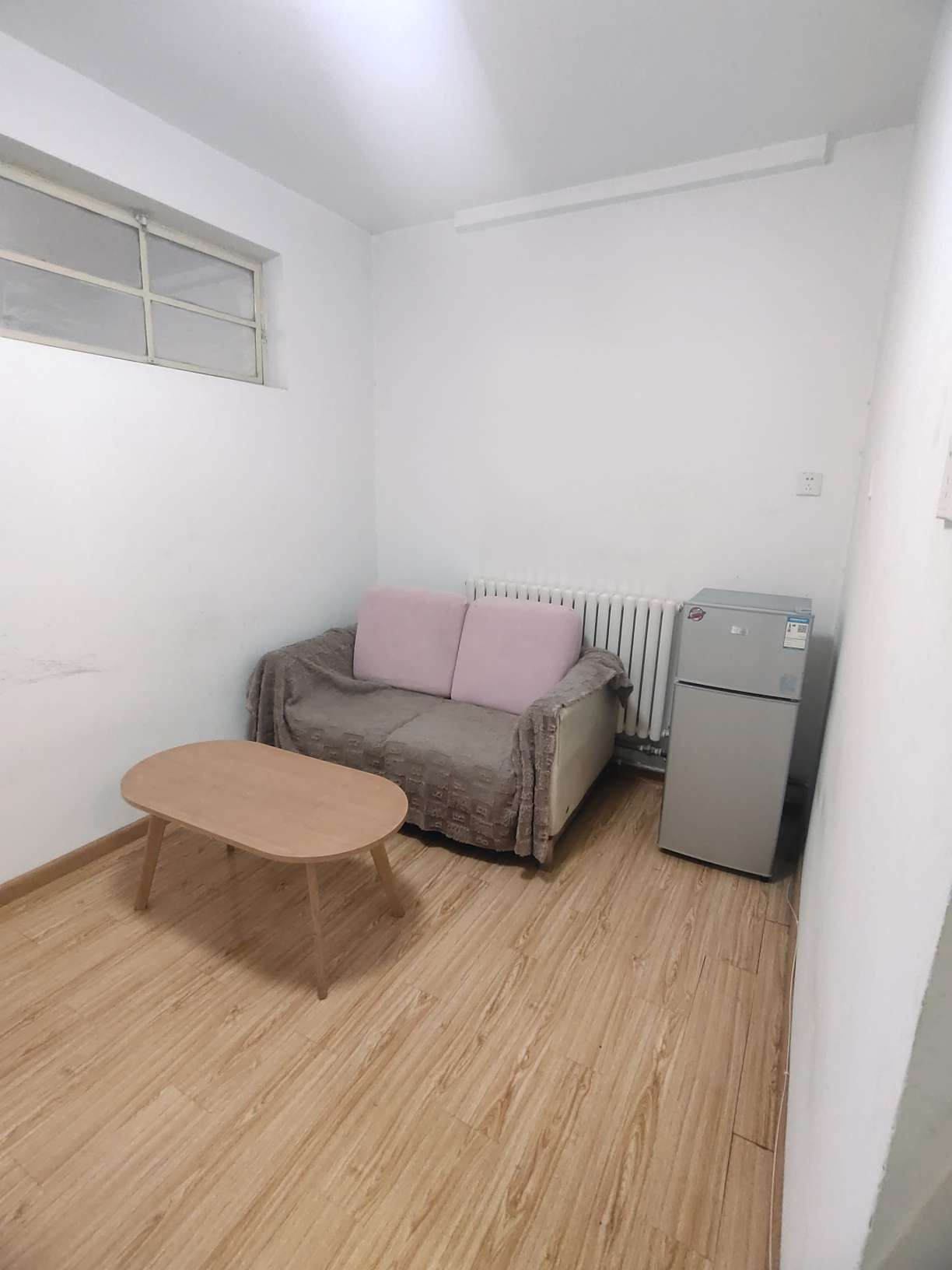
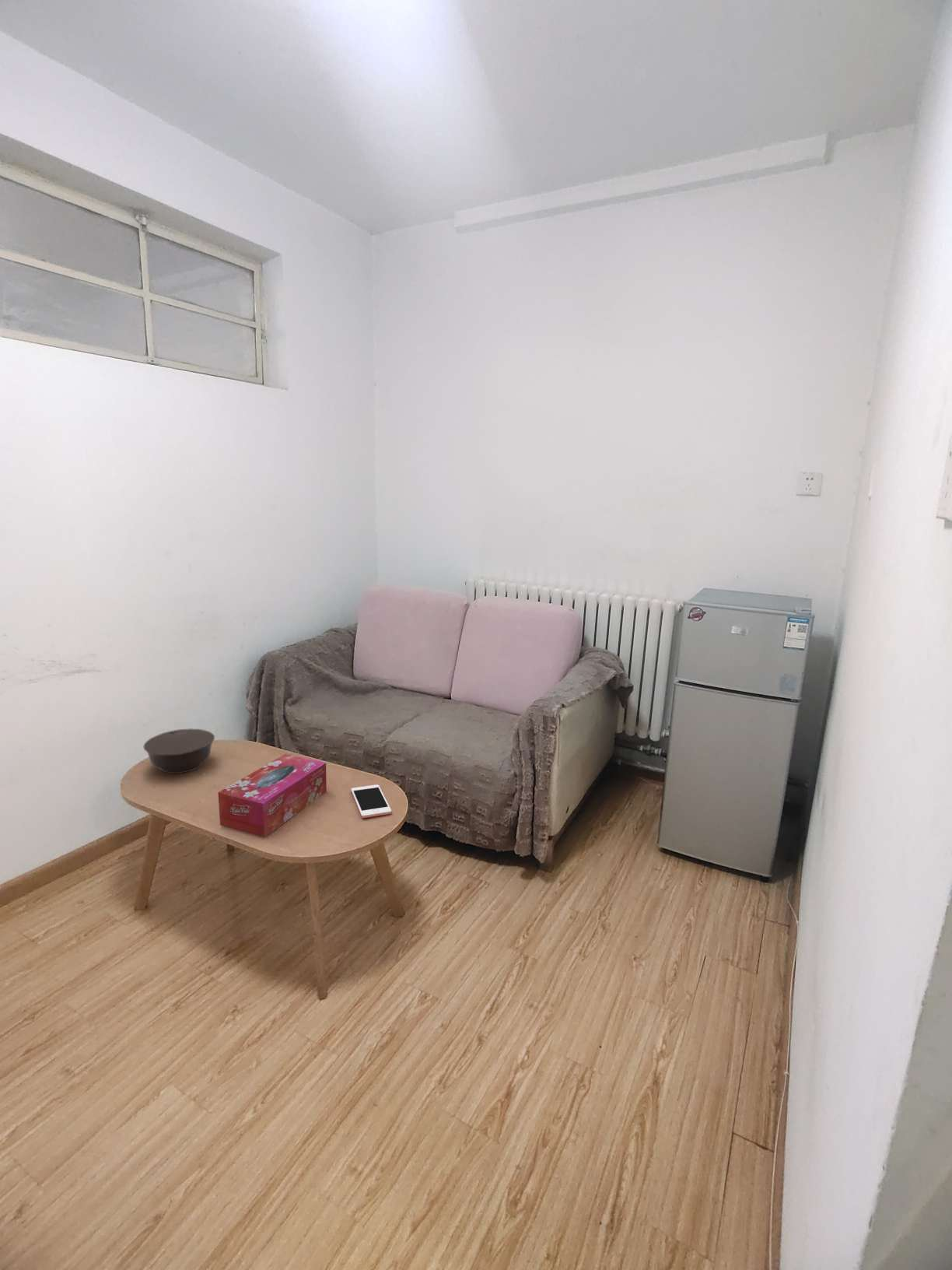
+ bowl (180, 753)
+ tissue box (275, 791)
+ cell phone (370, 800)
